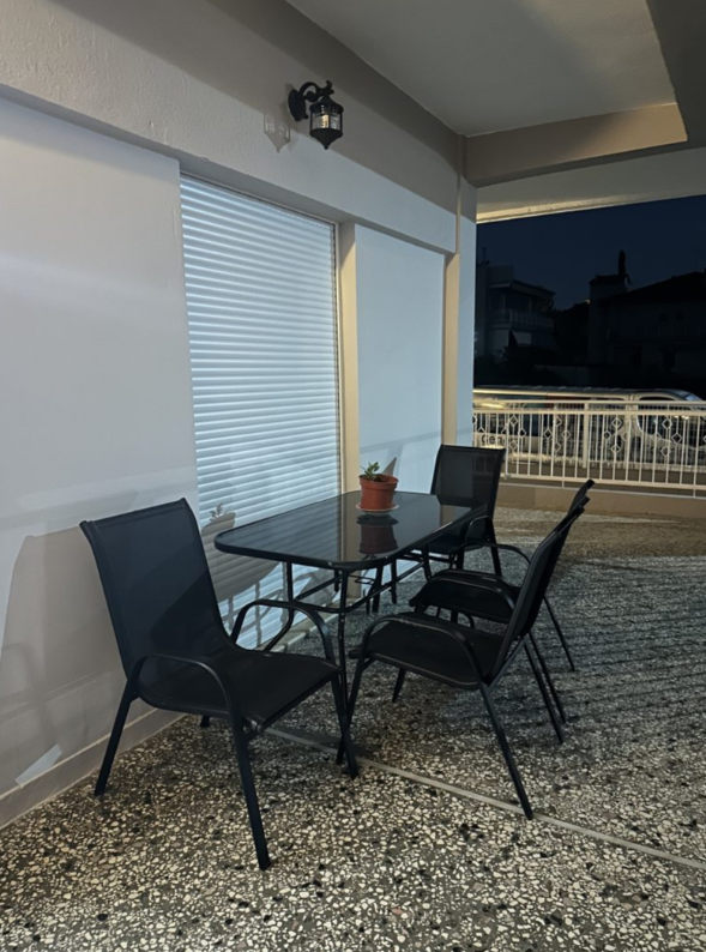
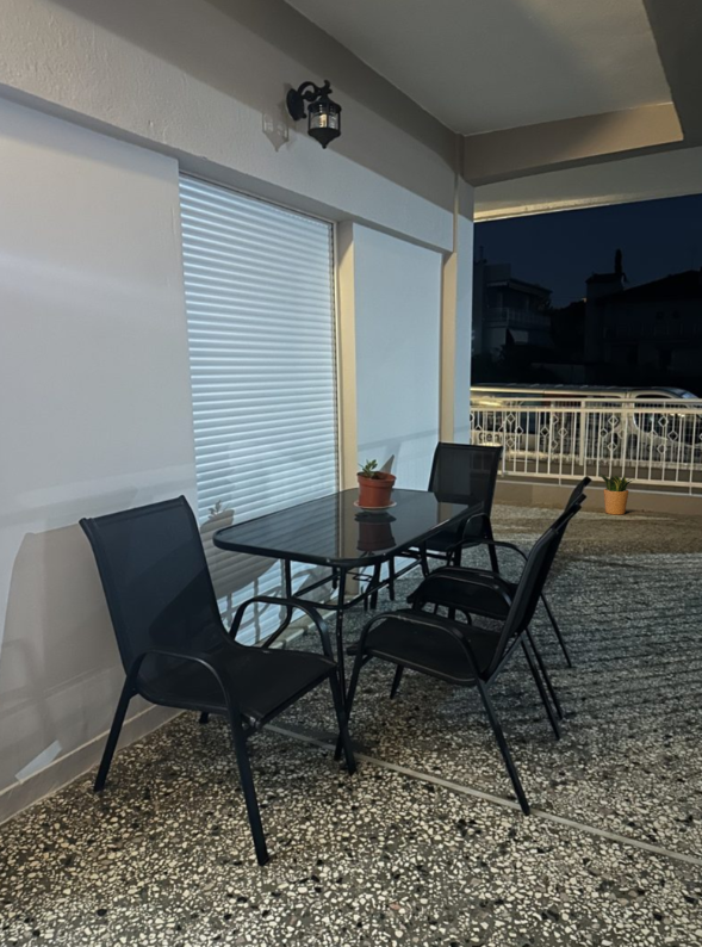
+ potted plant (615, 493)
